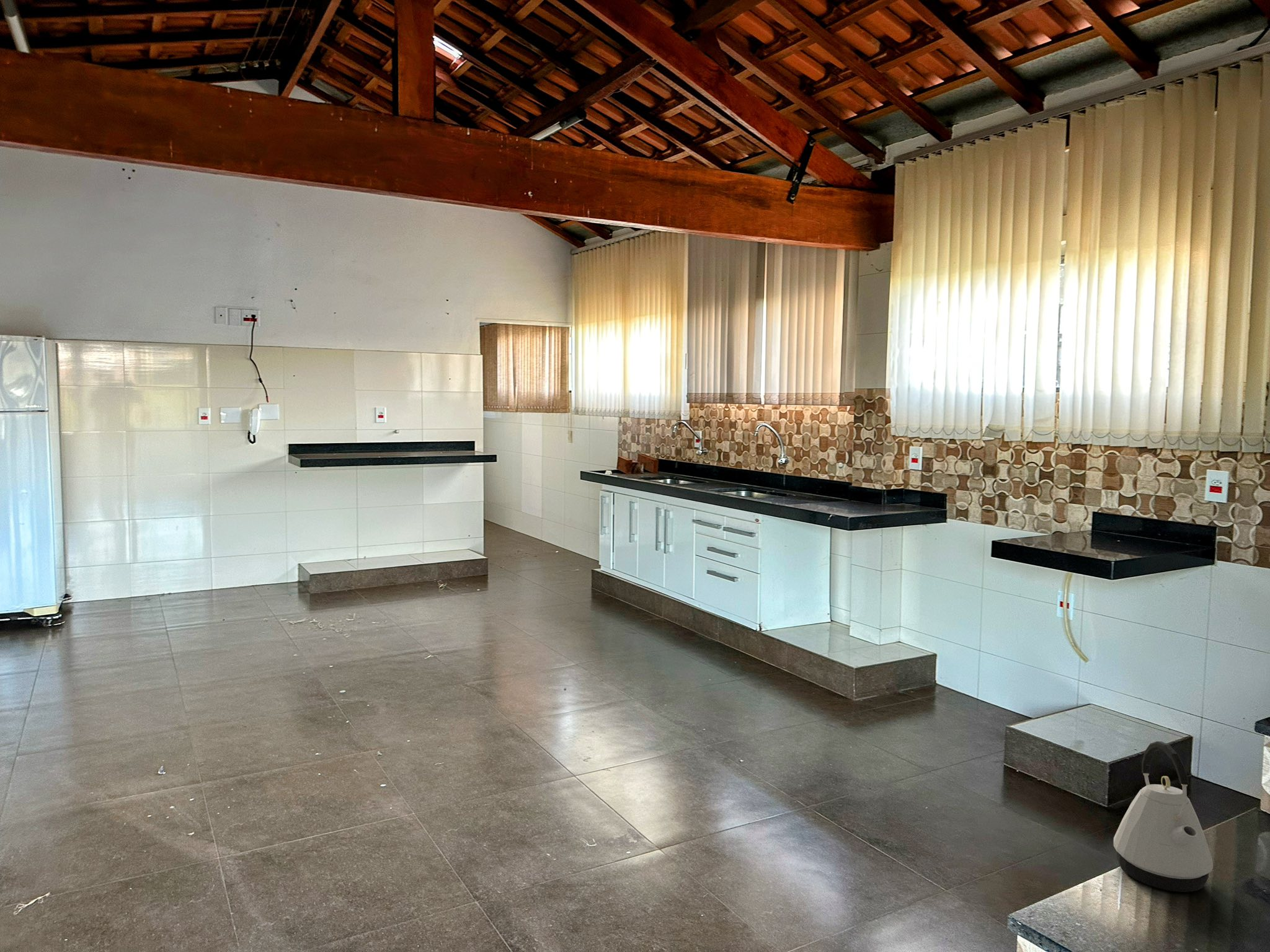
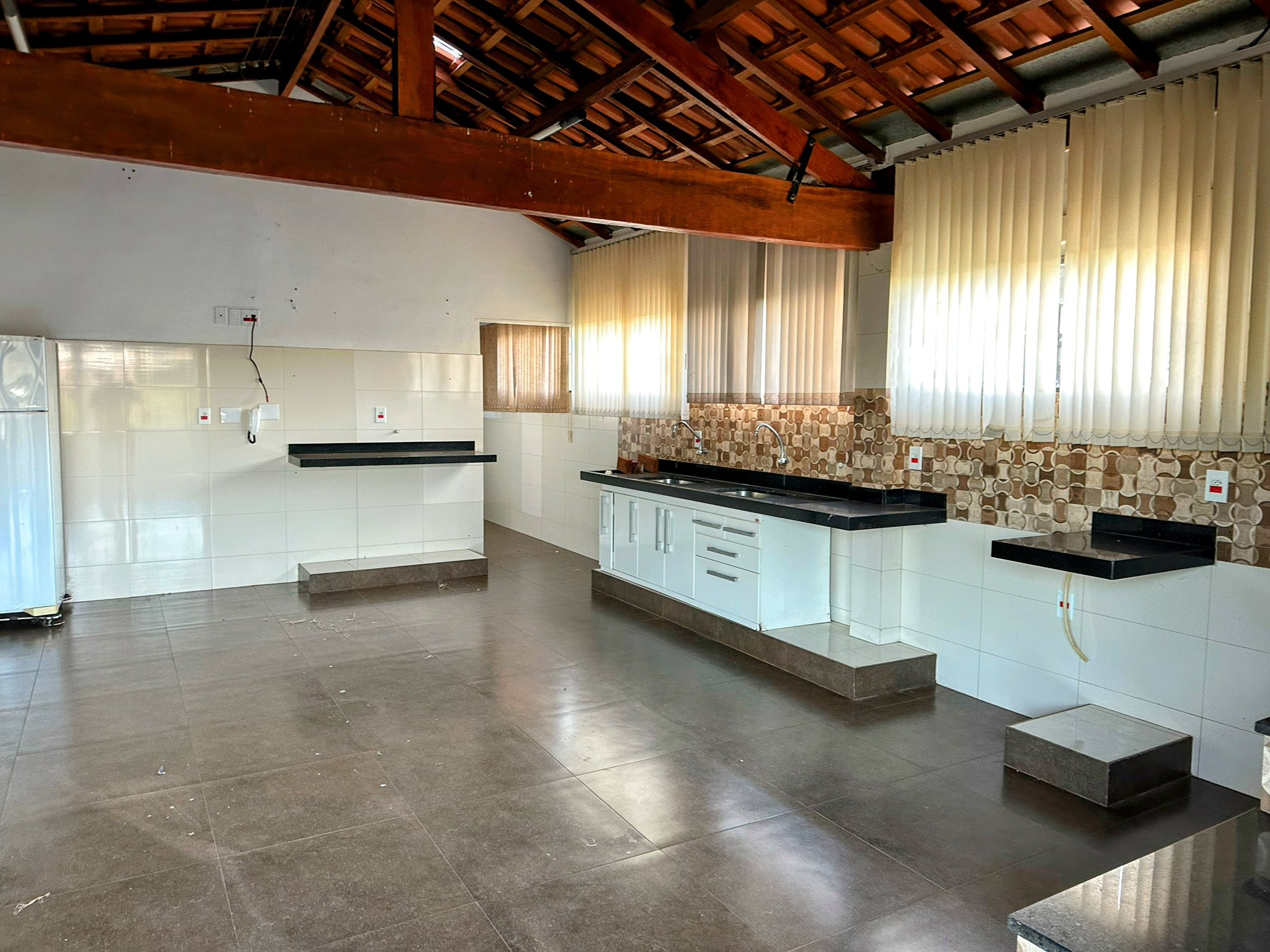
- kettle (1165, 811)
